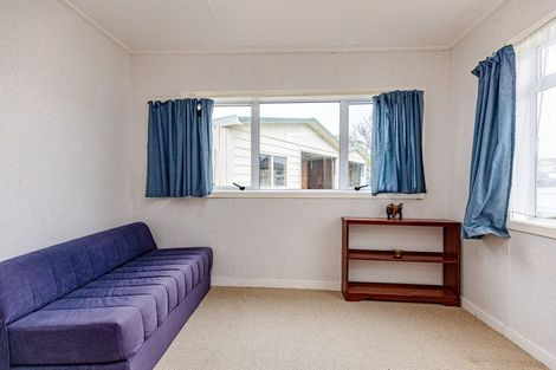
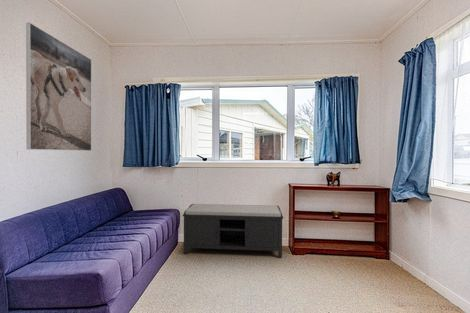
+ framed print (64, 97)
+ bench (233, 228)
